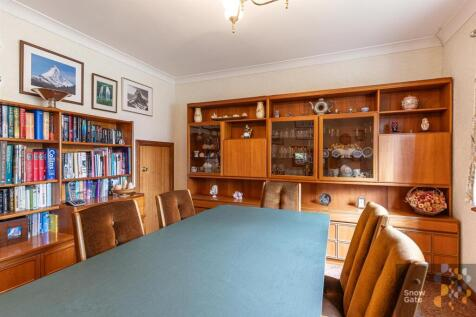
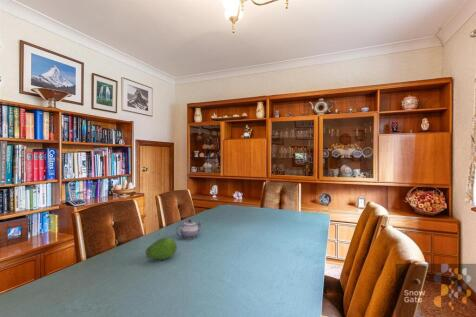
+ fruit (161, 248)
+ teapot (189, 228)
